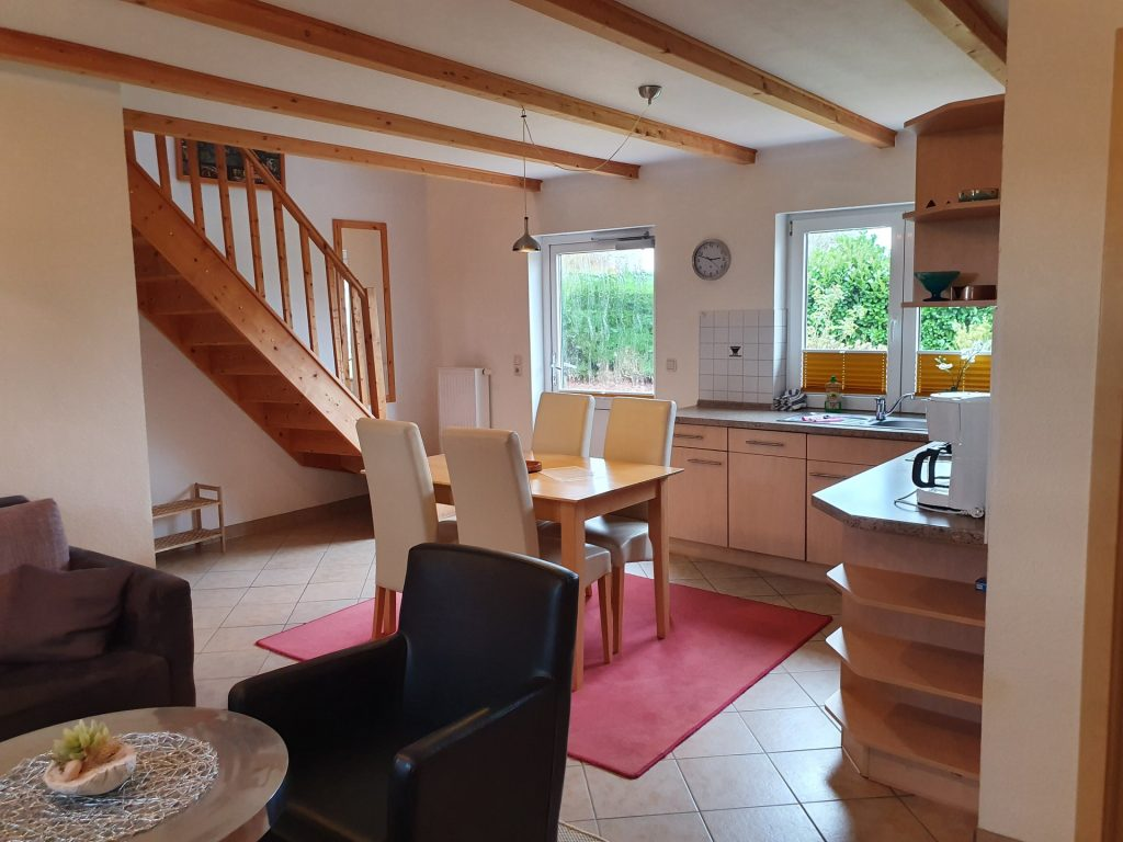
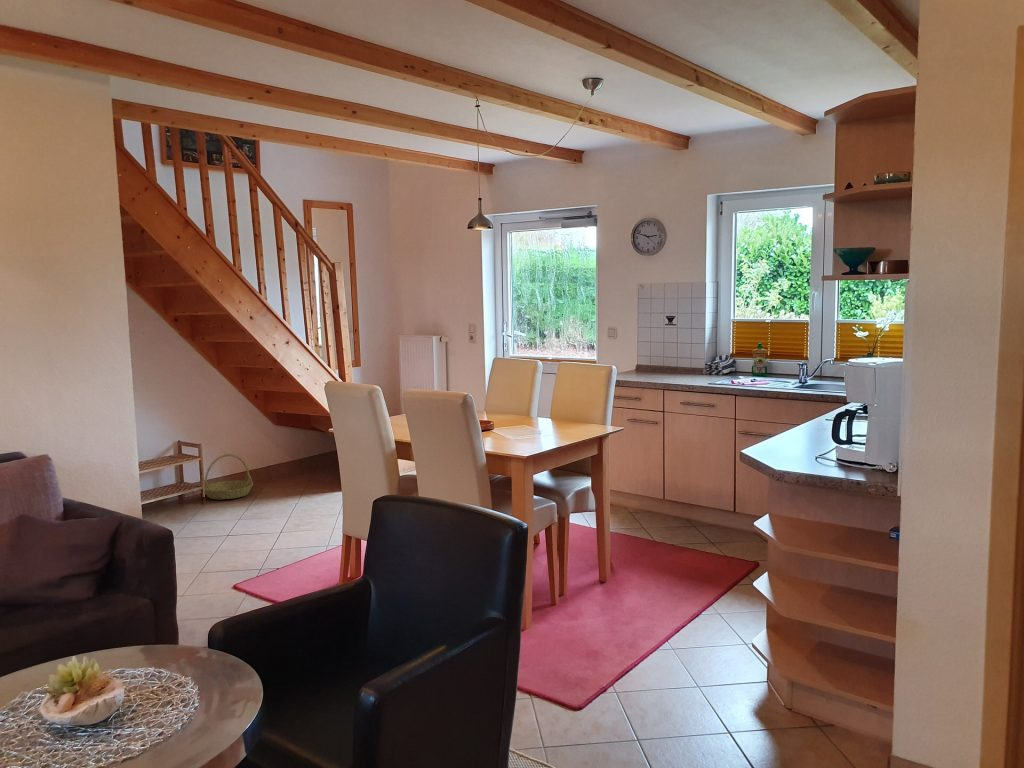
+ basket (227, 481)
